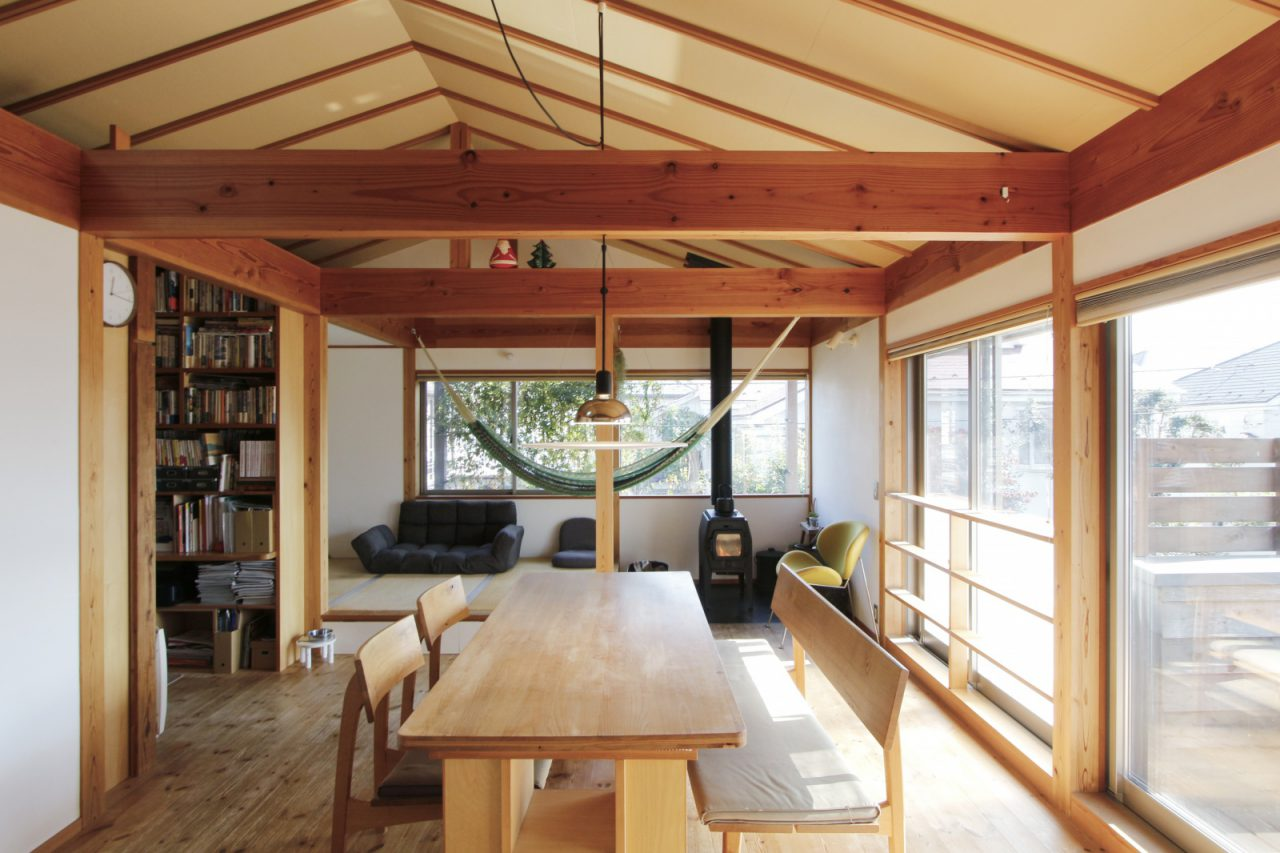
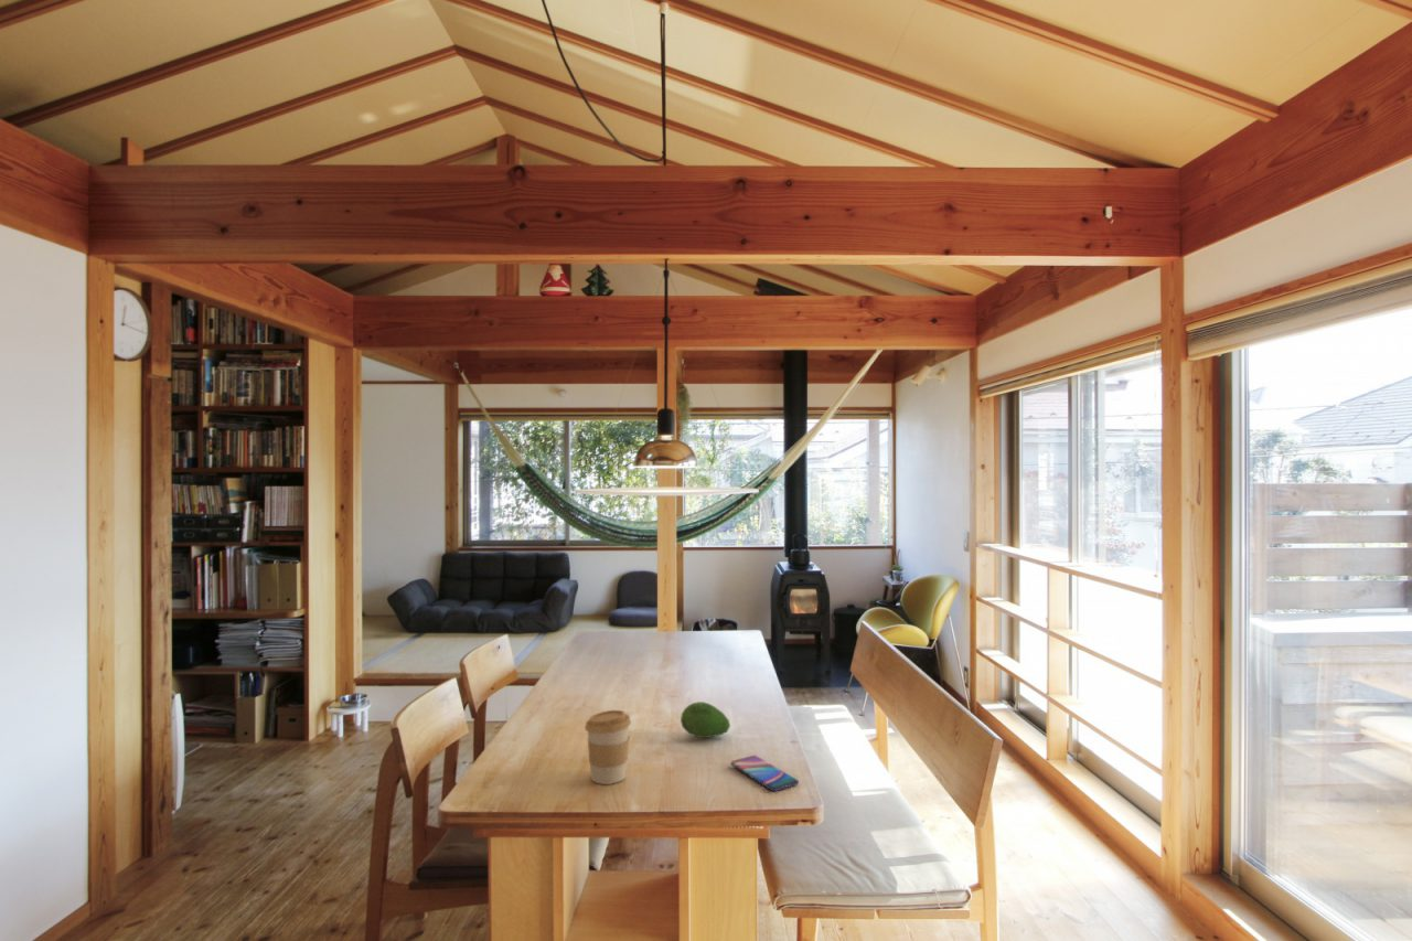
+ fruit (705, 719)
+ coffee cup (608, 745)
+ smartphone (763, 772)
